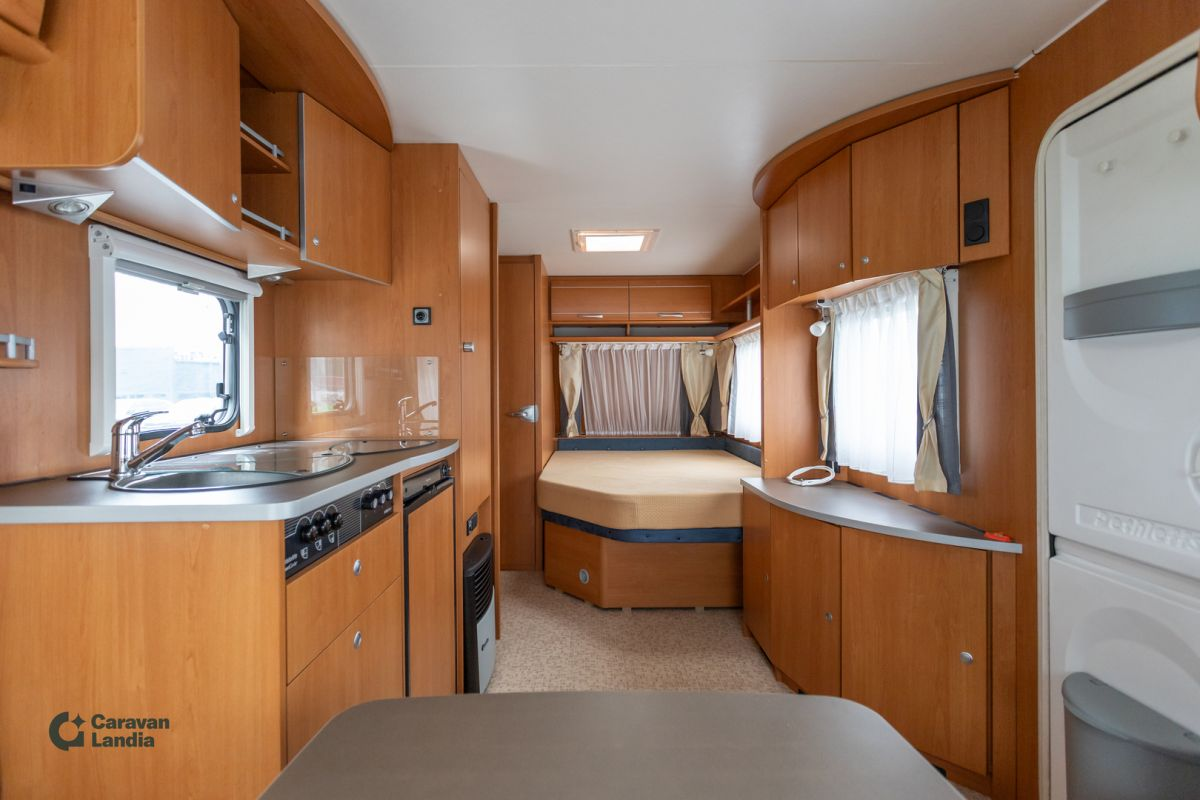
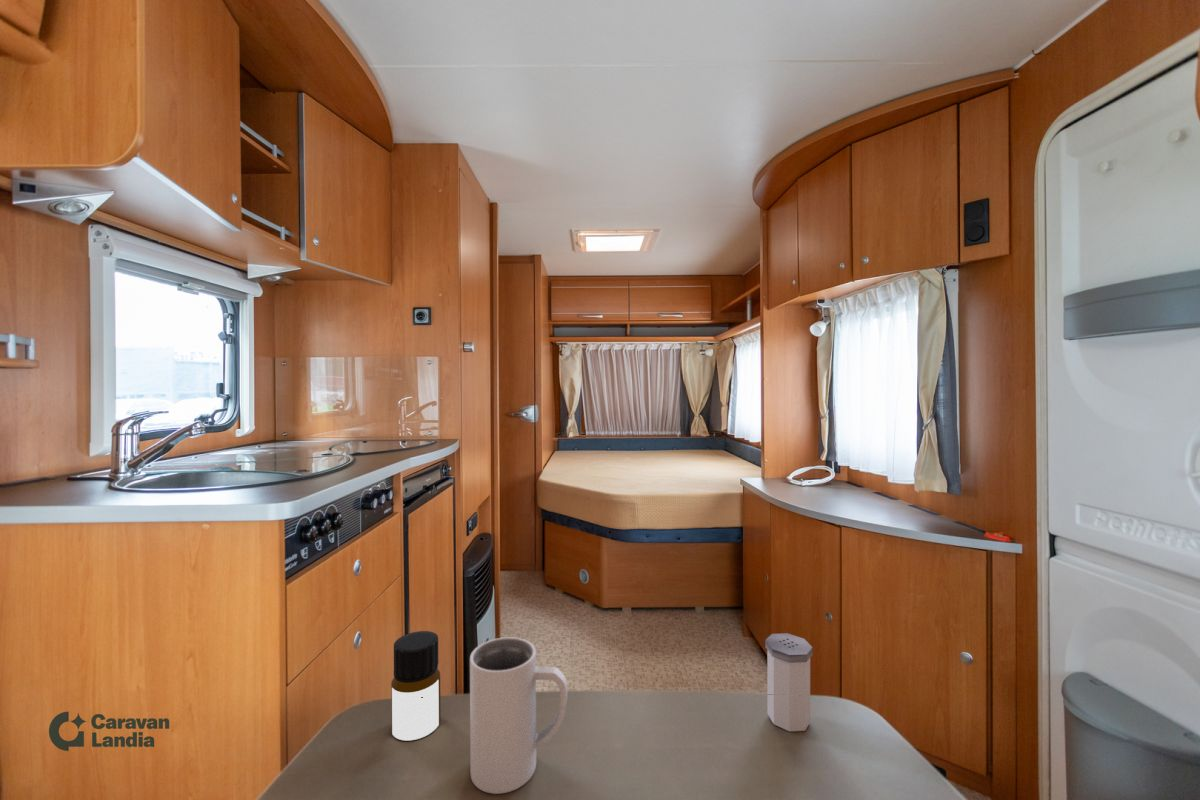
+ bottle (416, 682)
+ mug (519, 710)
+ salt shaker (788, 680)
